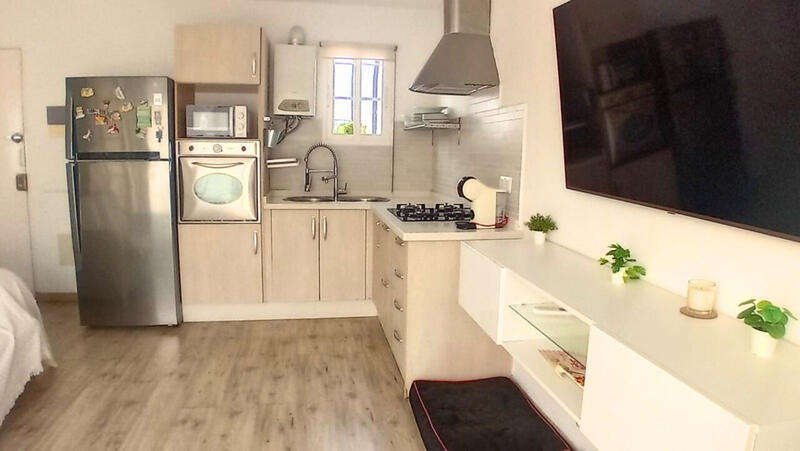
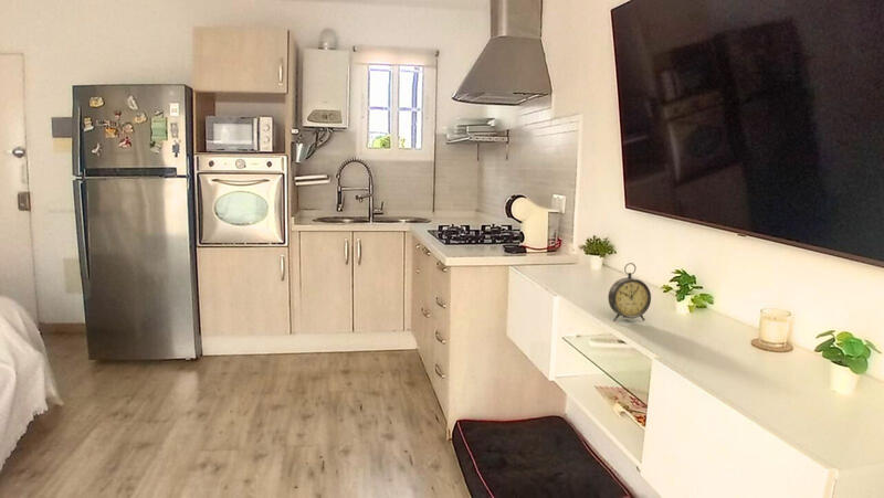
+ alarm clock (629, 292)
